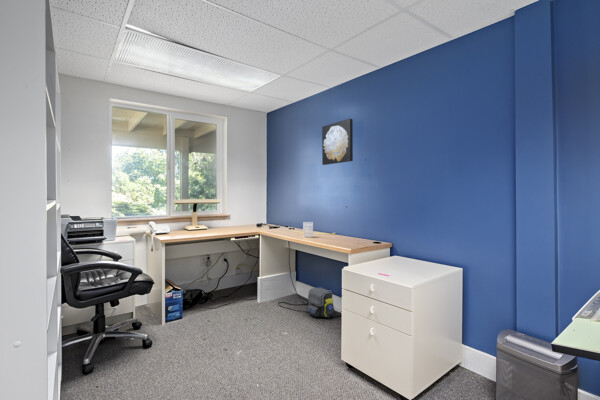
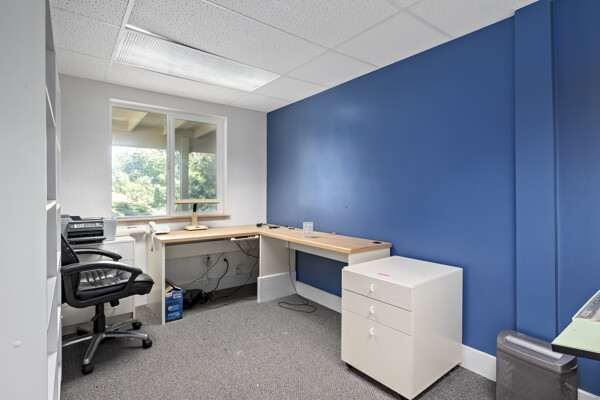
- wall art (336, 143)
- shoulder bag (324, 301)
